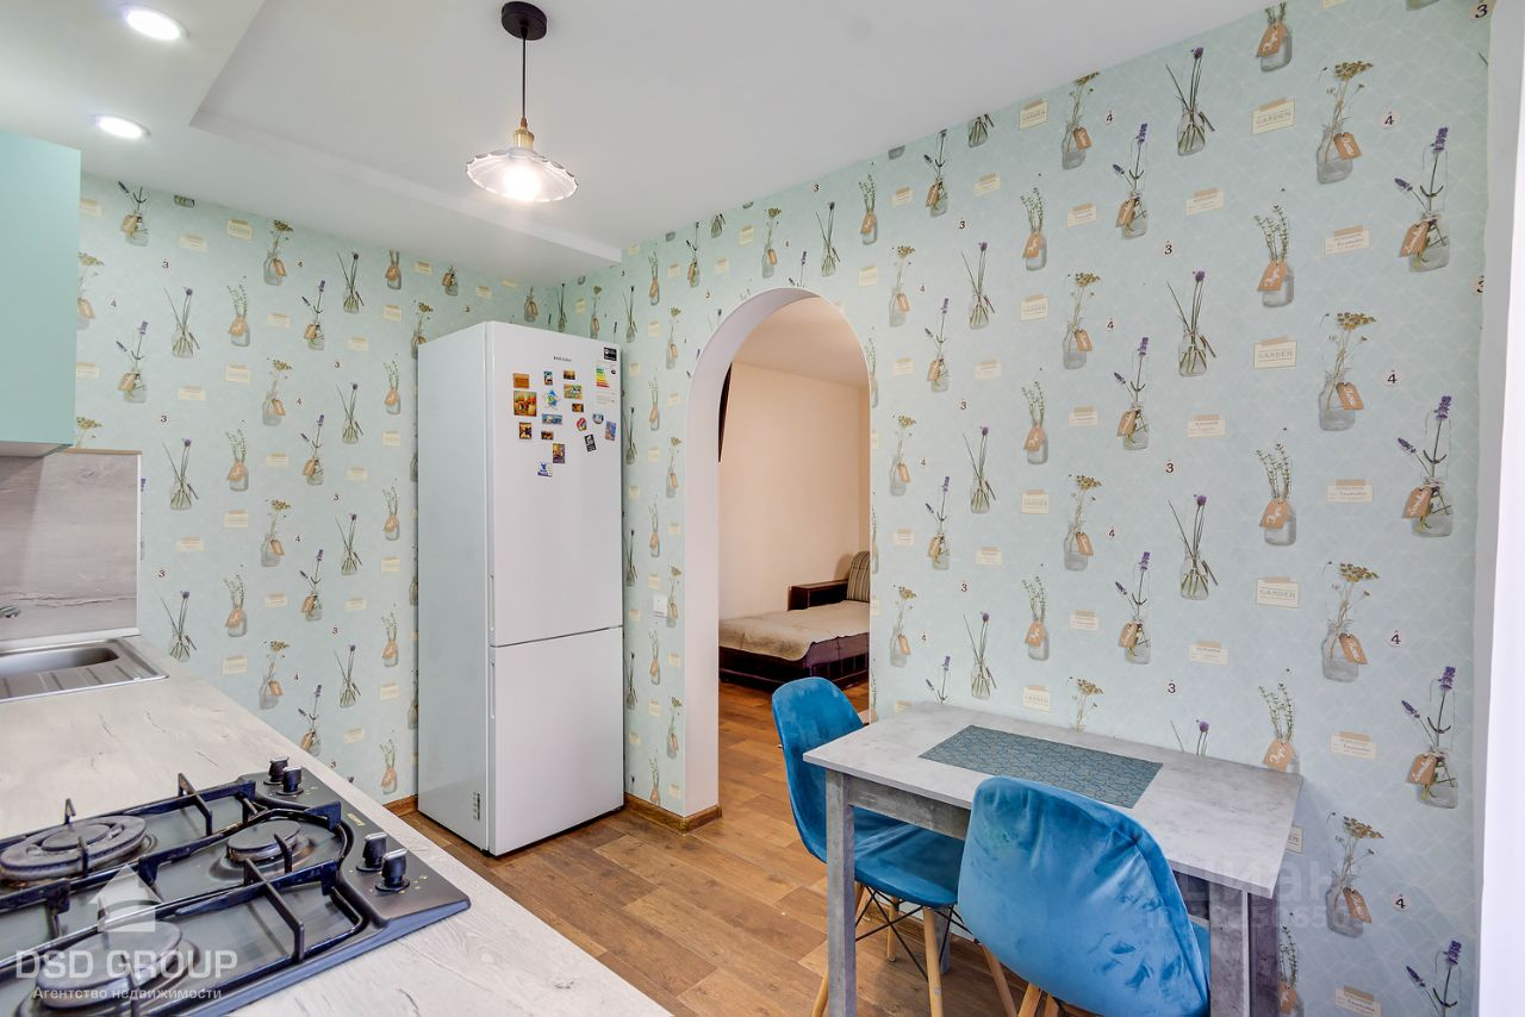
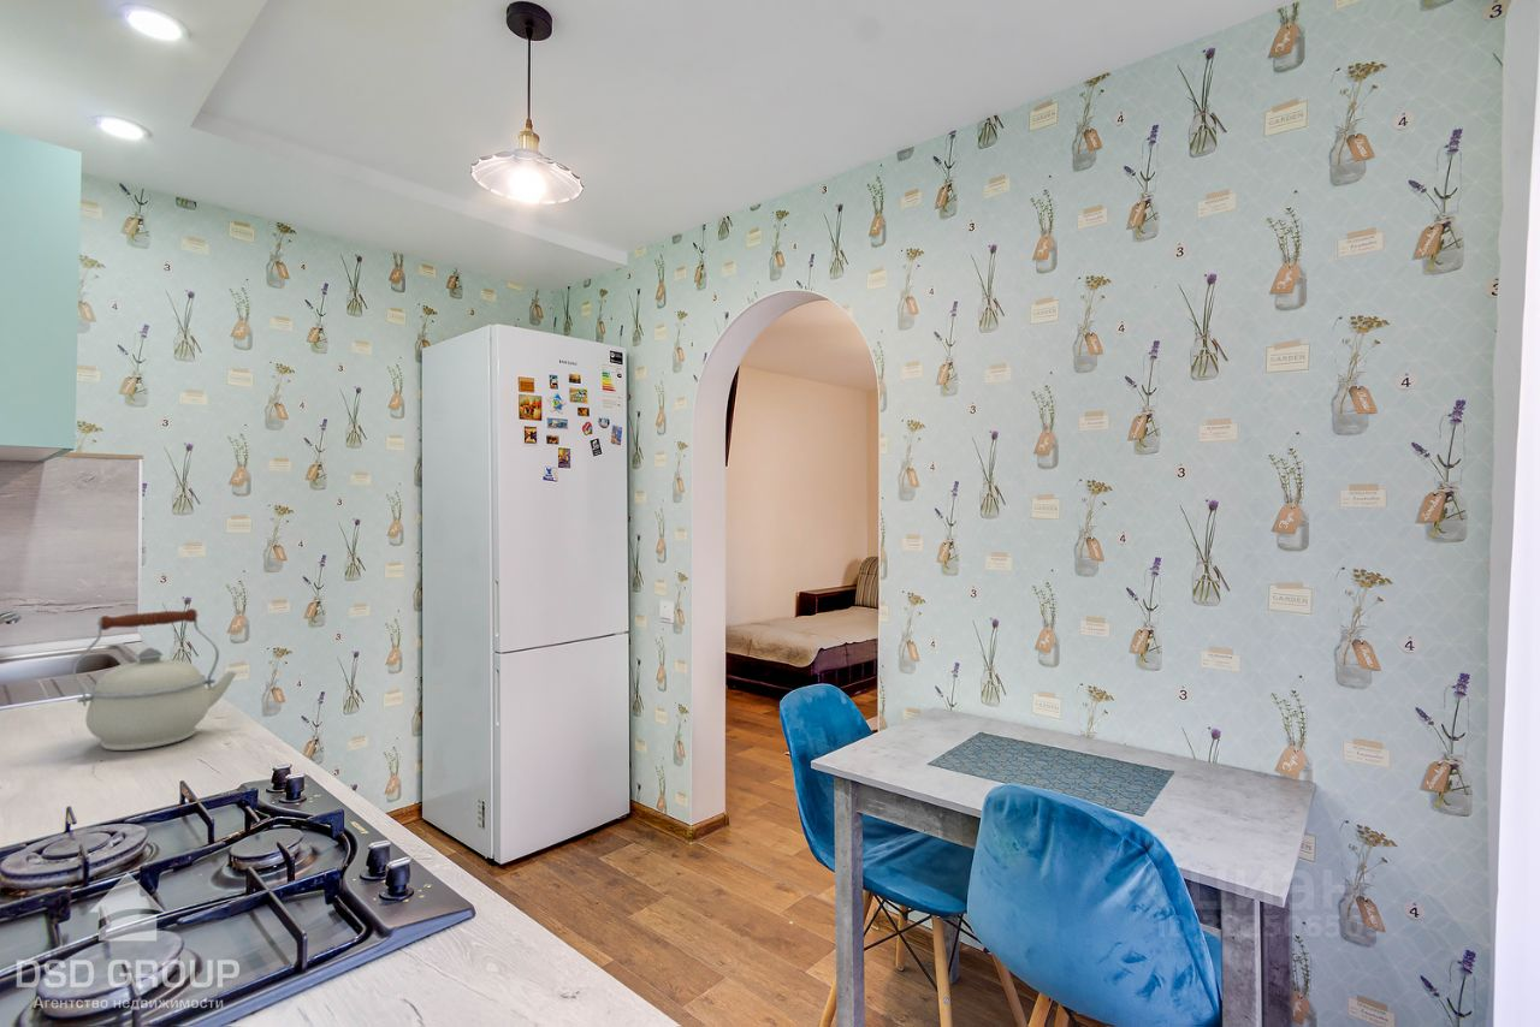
+ kettle (160, 673)
